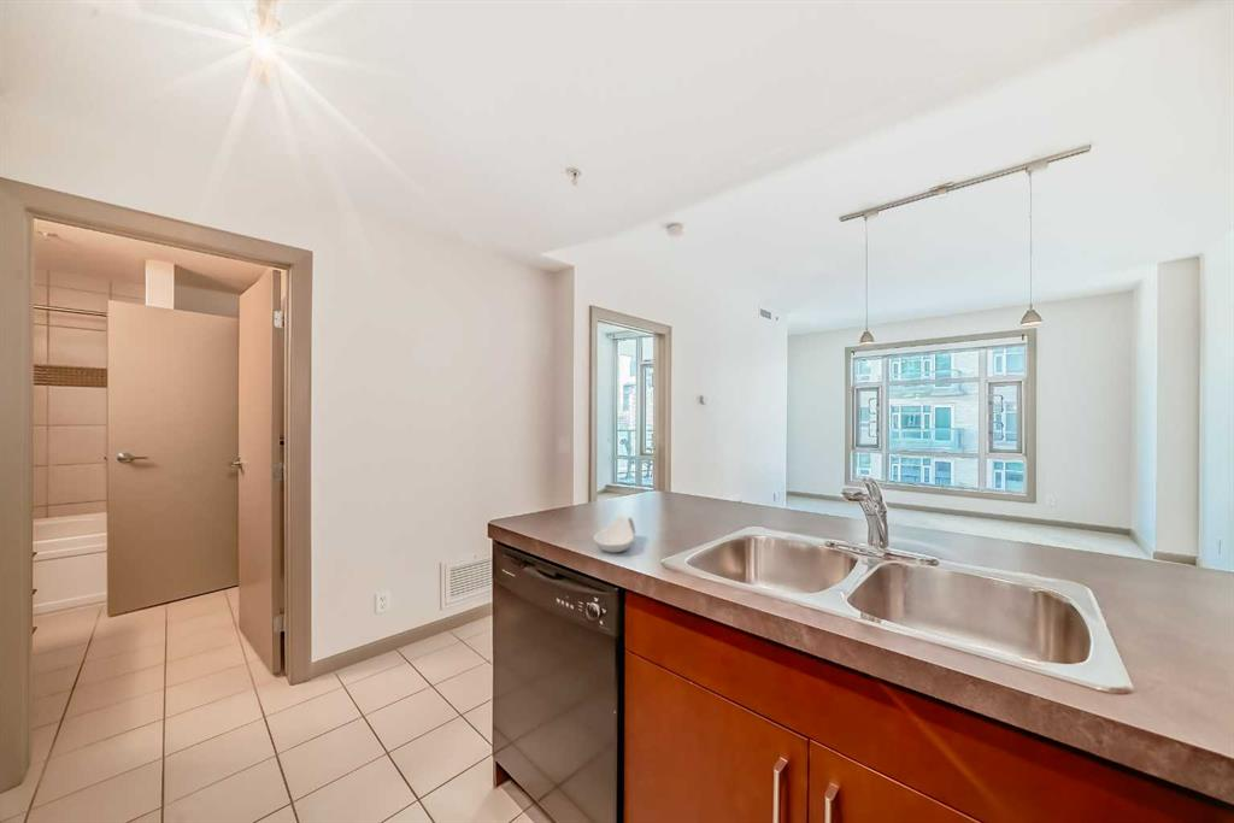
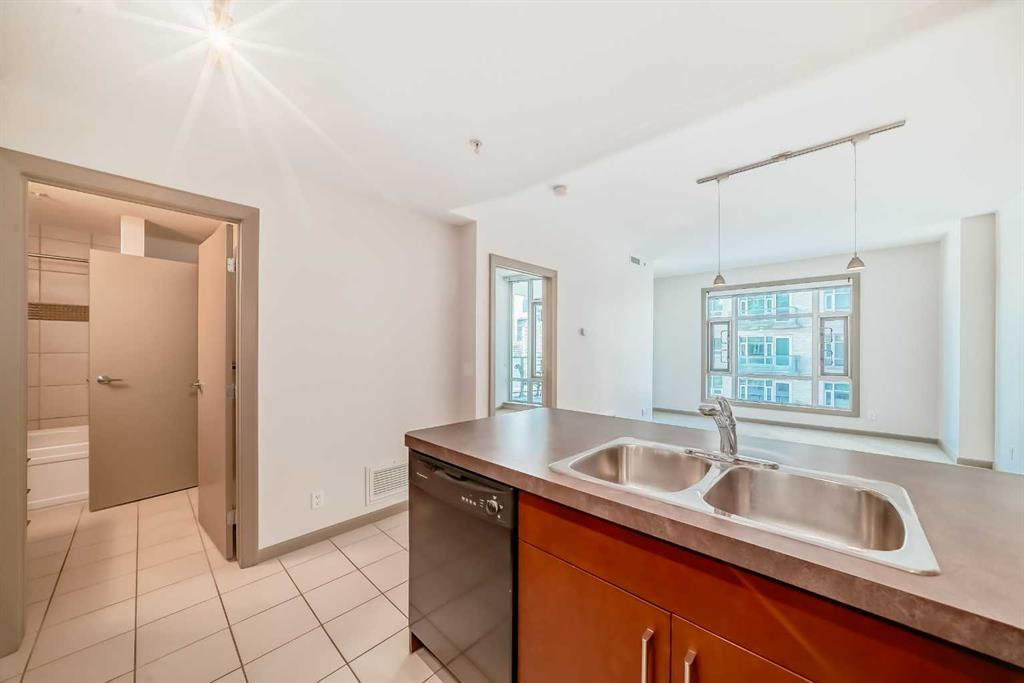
- spoon rest (618, 533)
